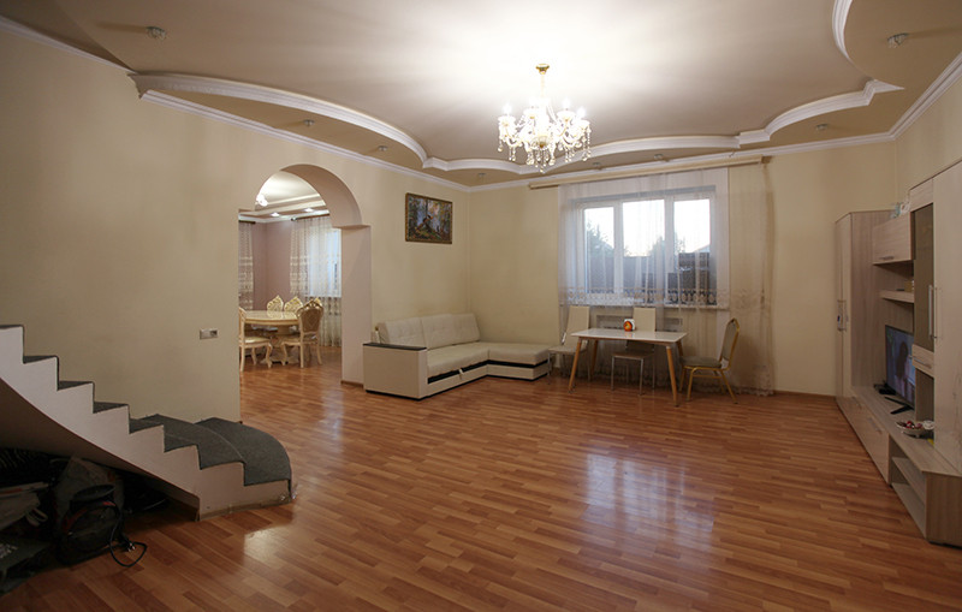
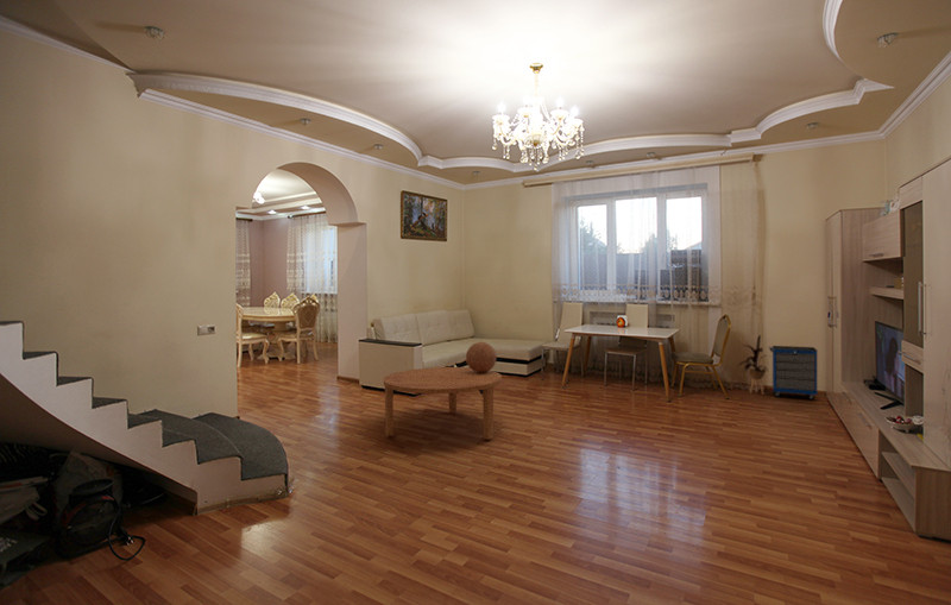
+ cabinet (792, 372)
+ decorative ball (480, 357)
+ house plant (752, 364)
+ coffee table (449, 402)
